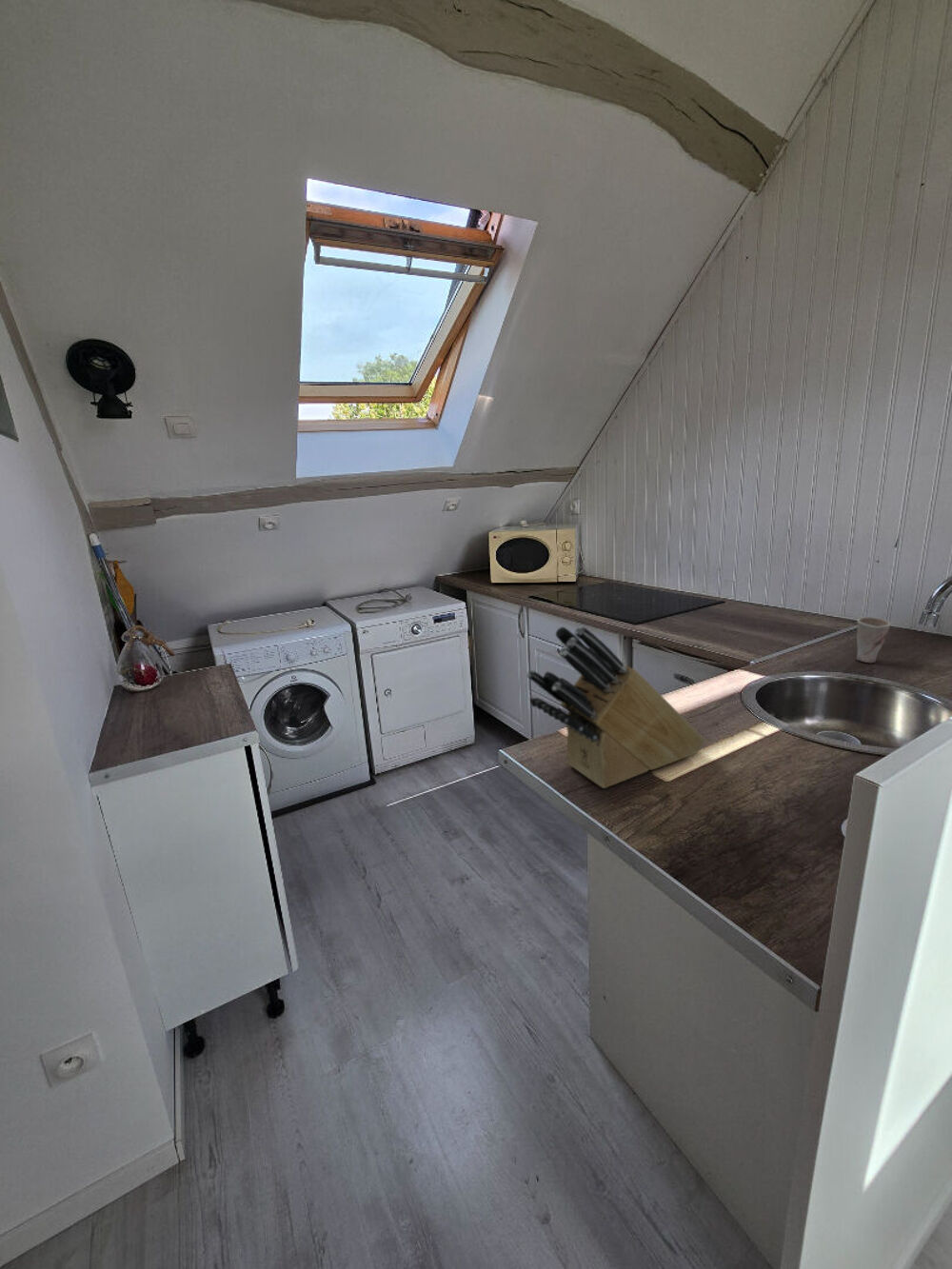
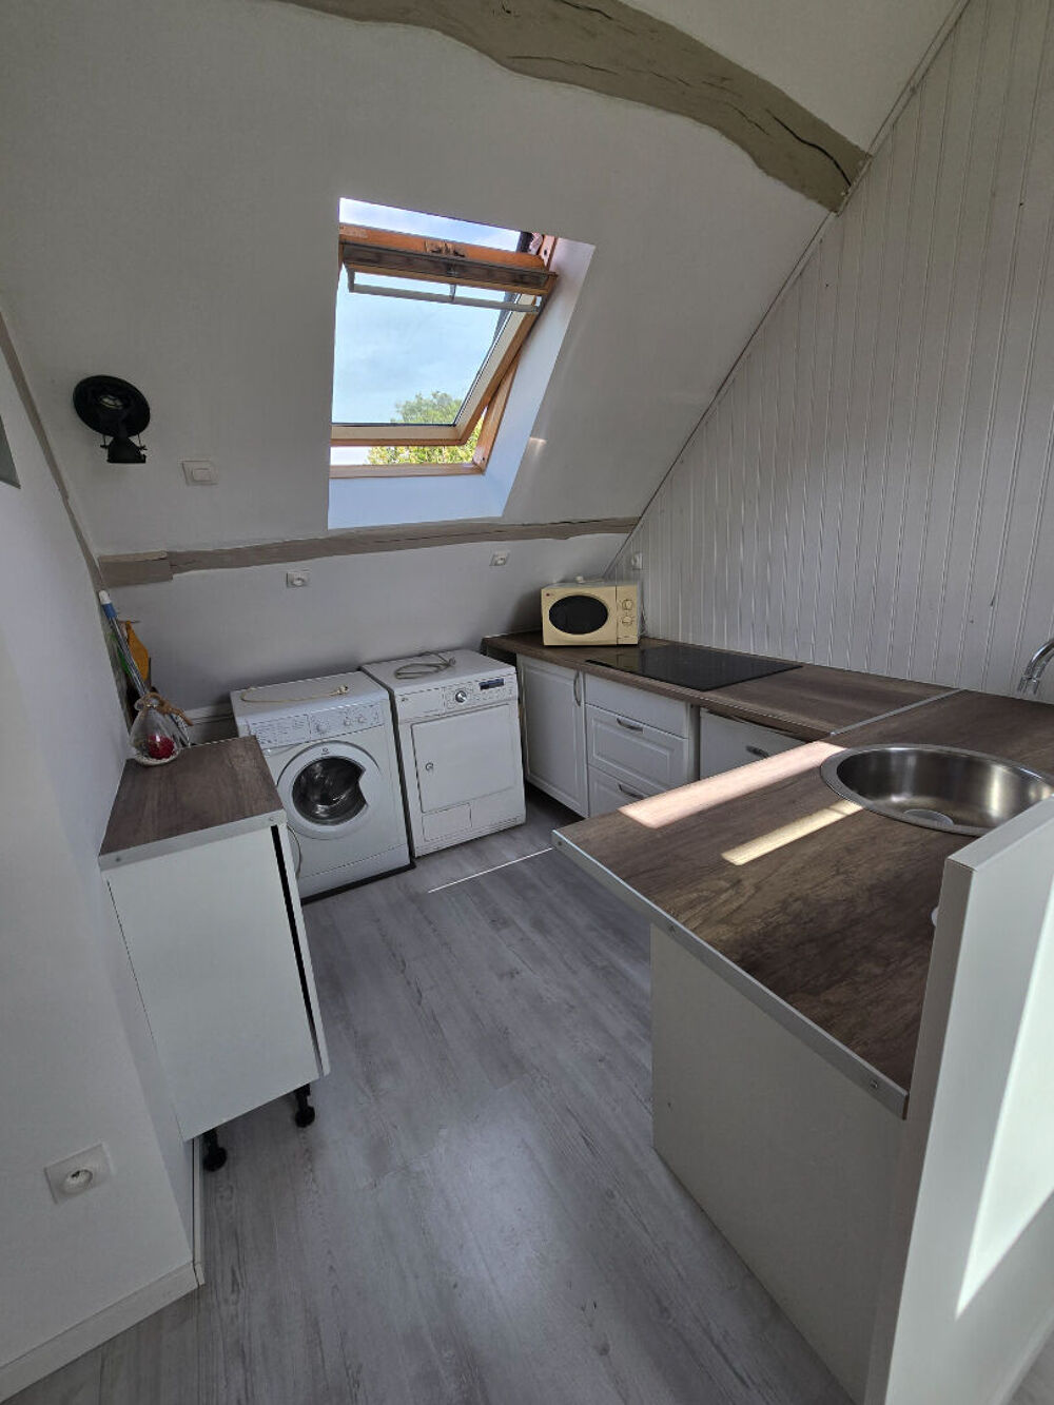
- knife block (619, 692)
- cup (870, 641)
